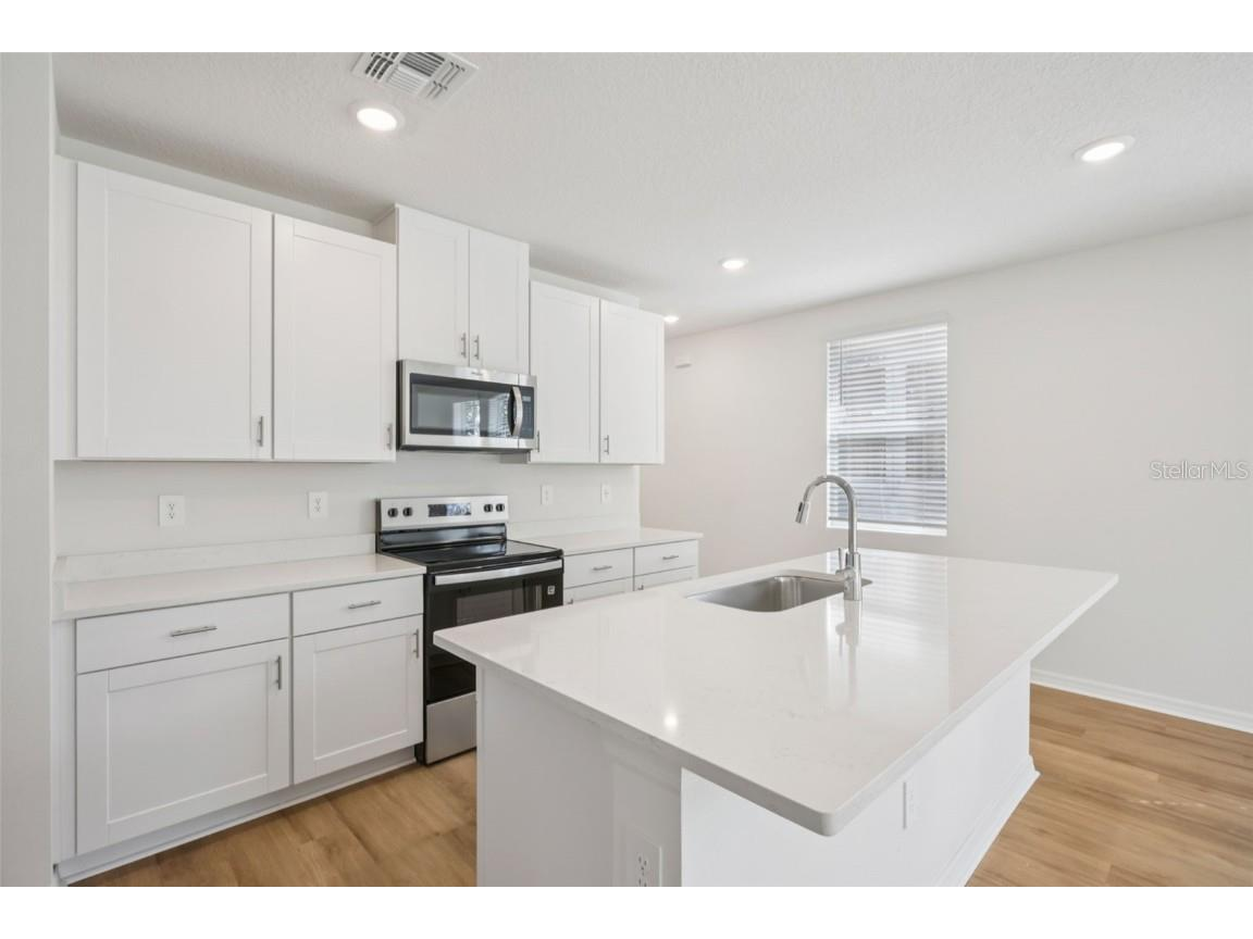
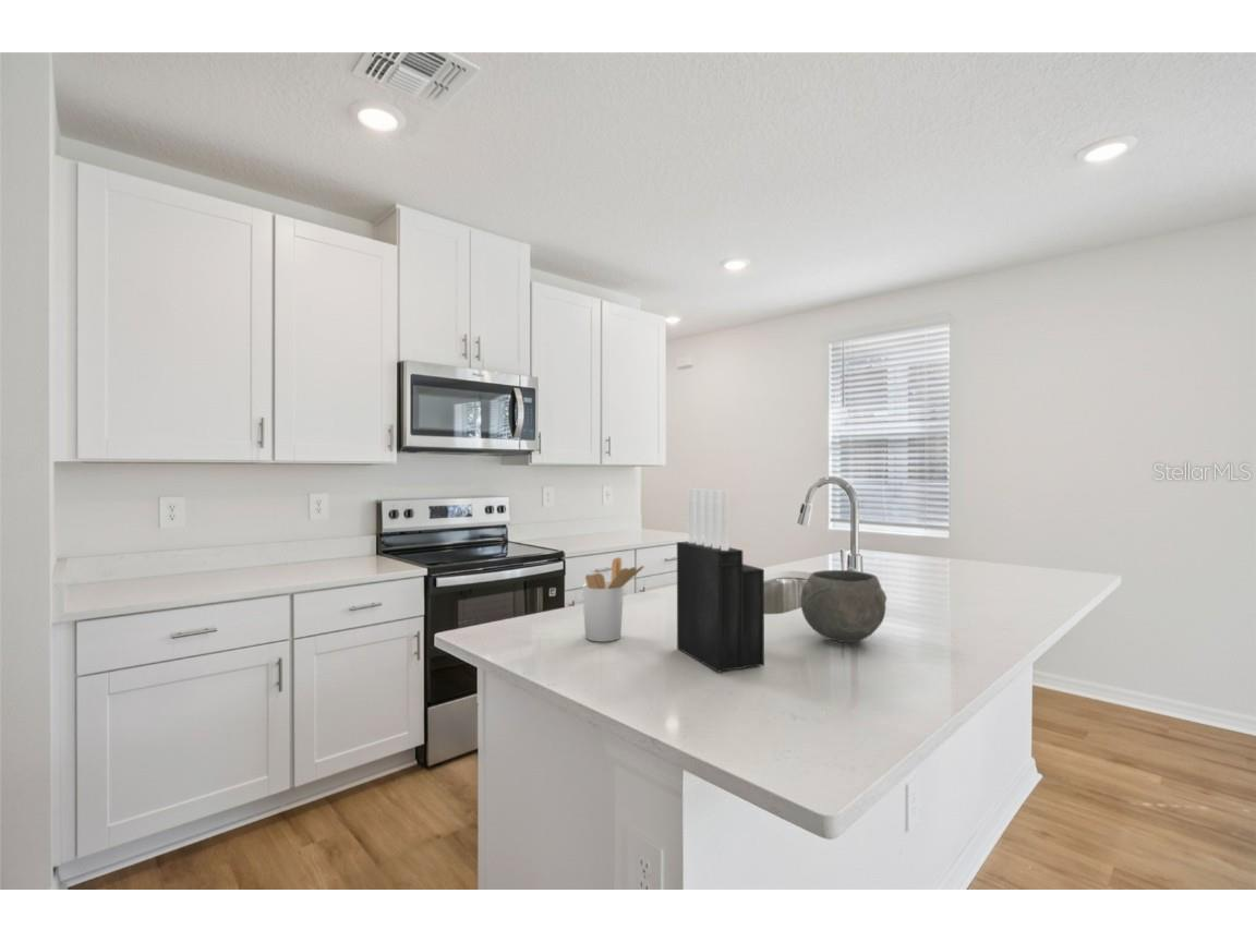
+ bowl (842, 607)
+ utensil holder (612, 599)
+ knife block (723, 572)
